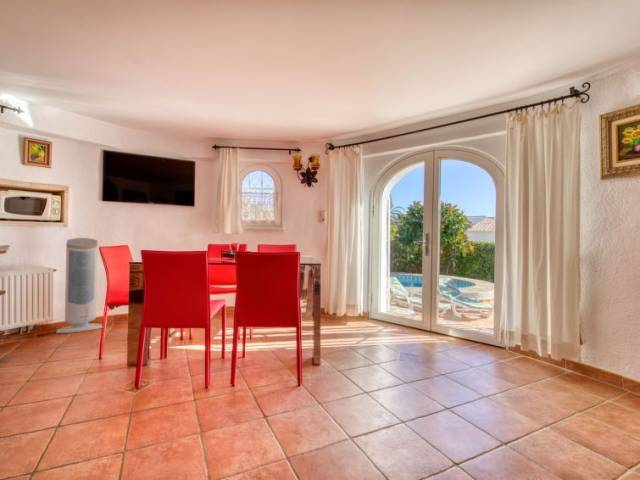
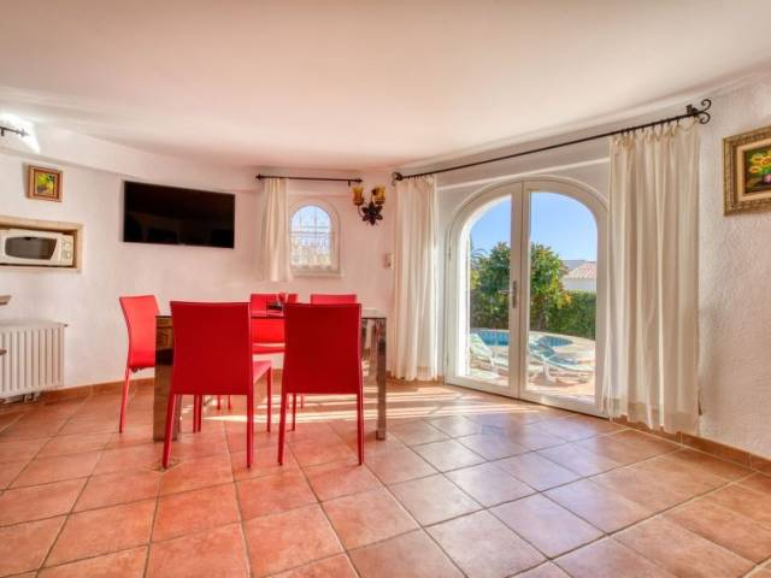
- air purifier (81, 283)
